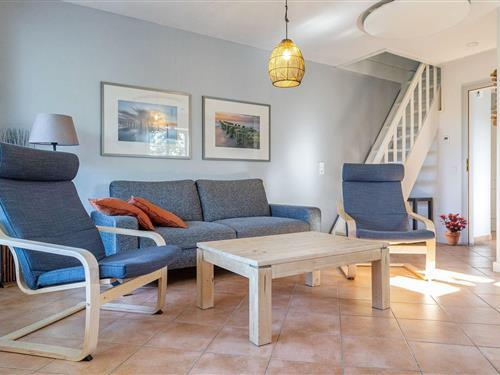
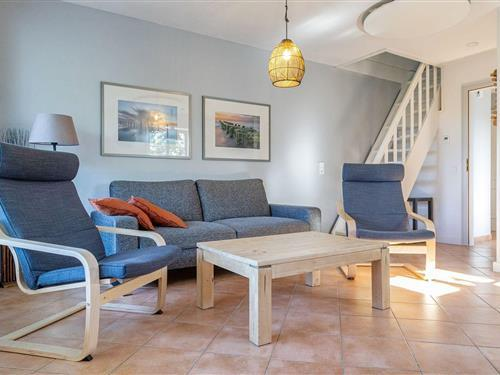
- potted plant (454, 229)
